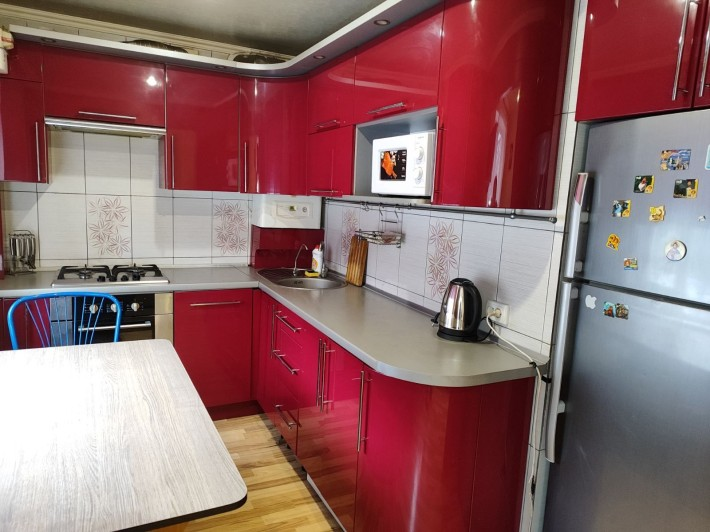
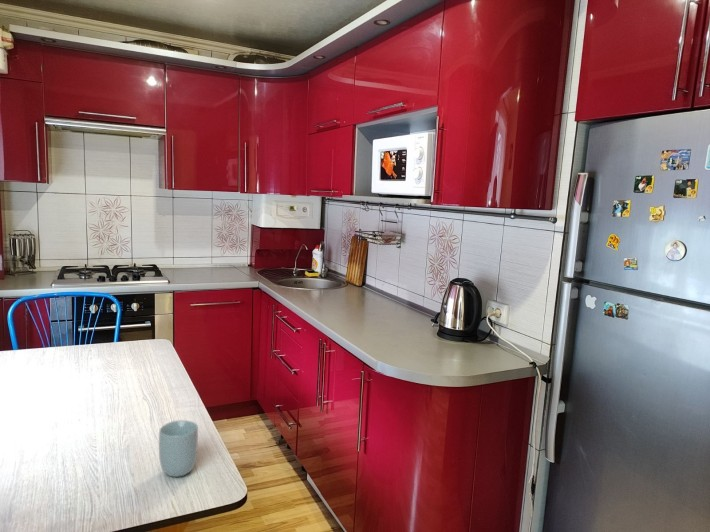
+ cup (178, 449)
